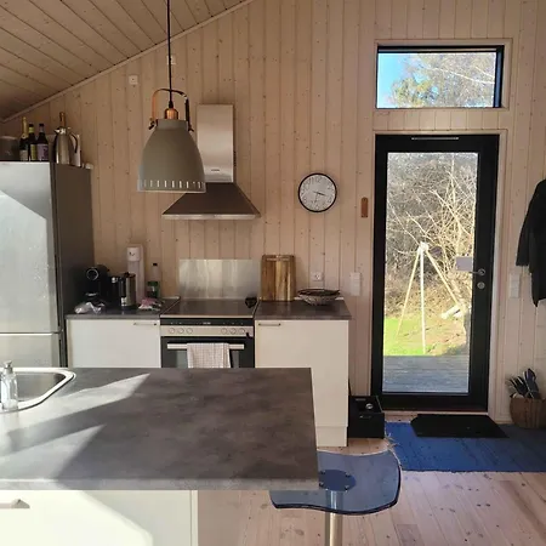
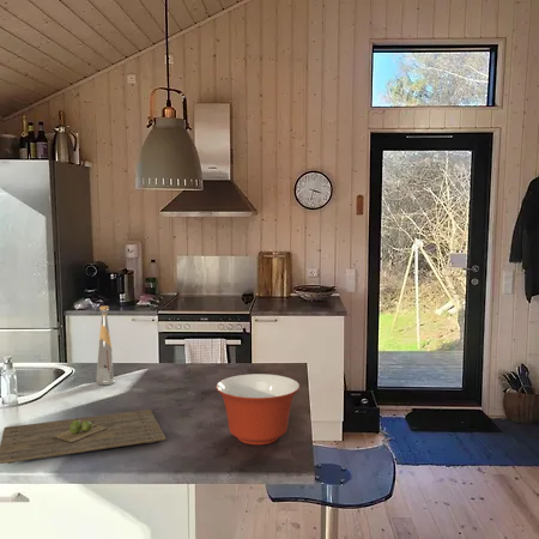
+ cutting board (83, 426)
+ mixing bowl (258, 411)
+ bottle (104, 344)
